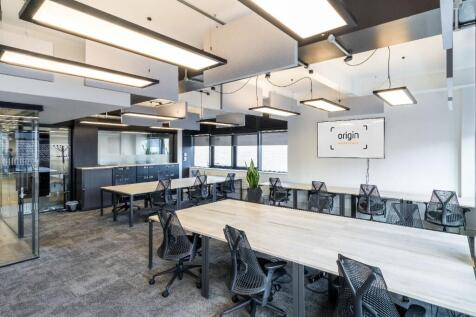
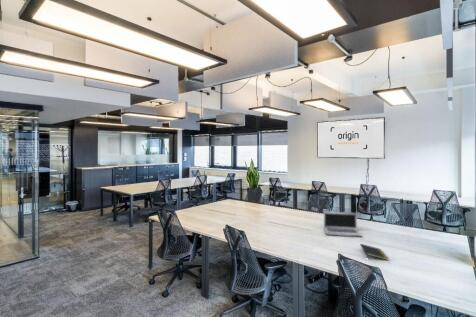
+ notepad (373, 251)
+ laptop (341, 223)
